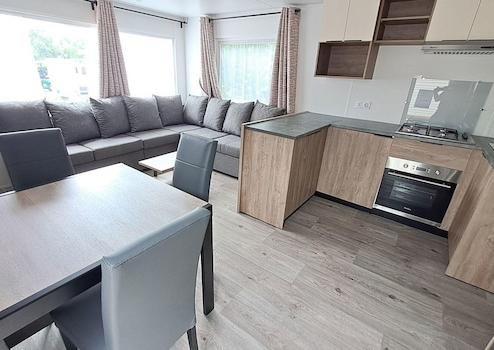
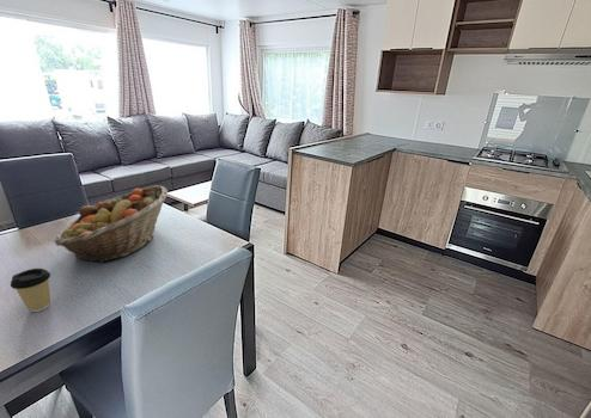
+ fruit basket (118, 219)
+ coffee cup (33, 290)
